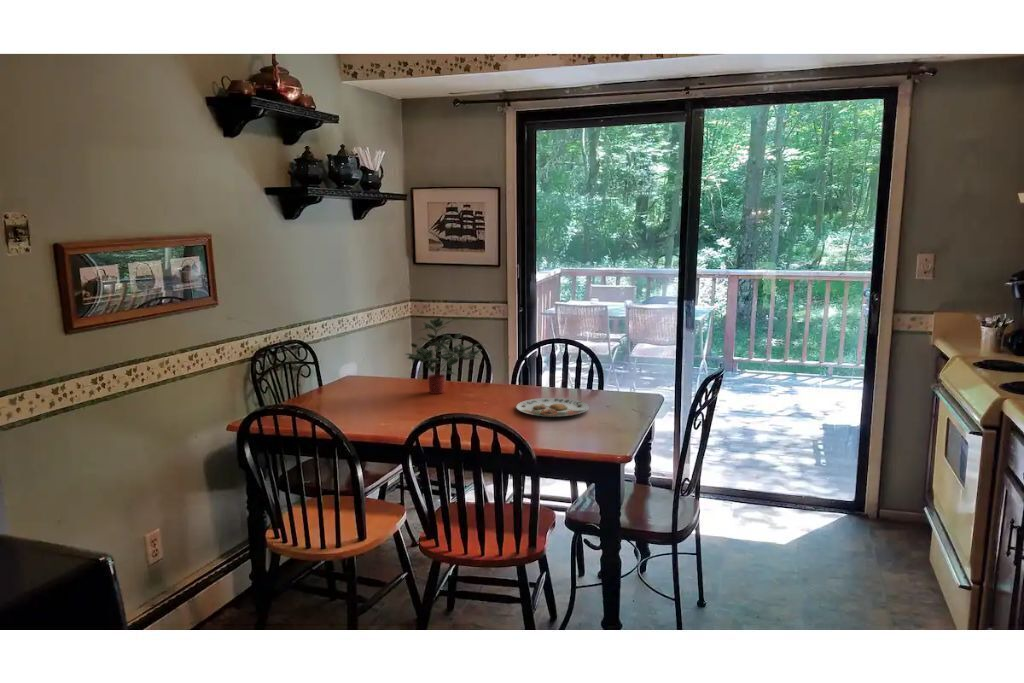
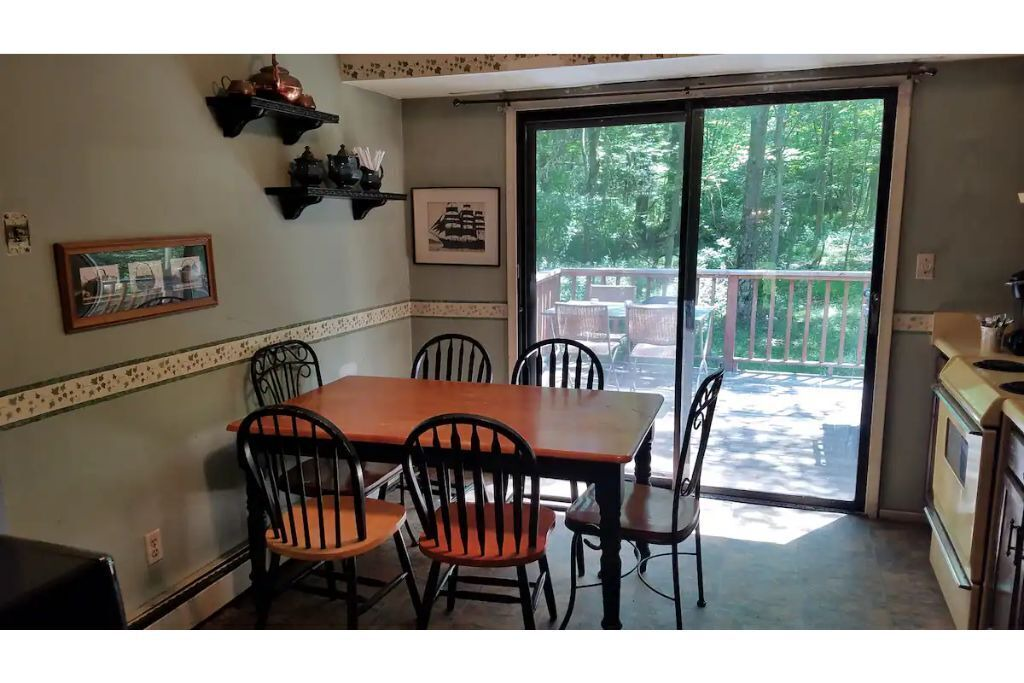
- potted plant (445, 356)
- plate (552, 407)
